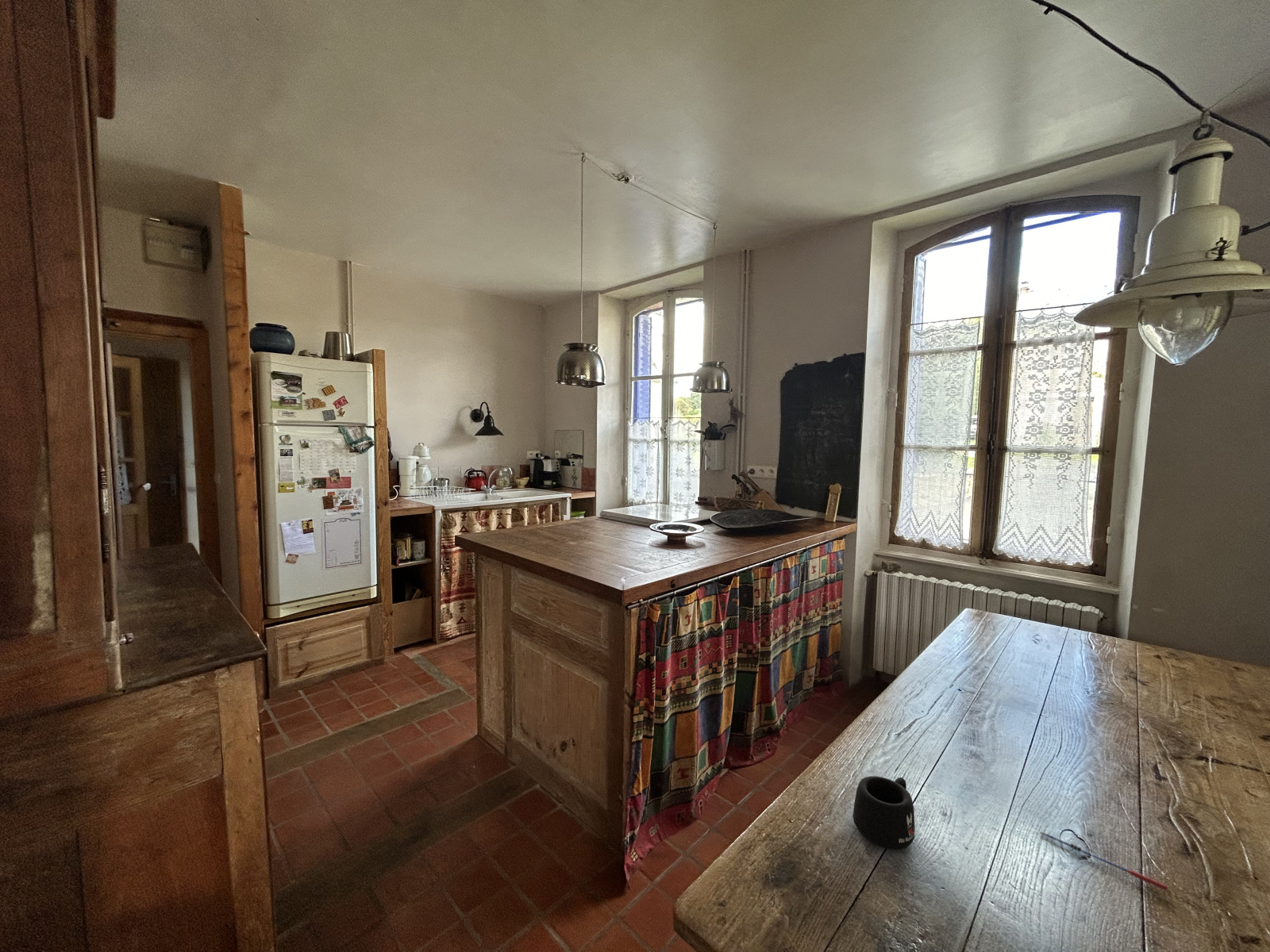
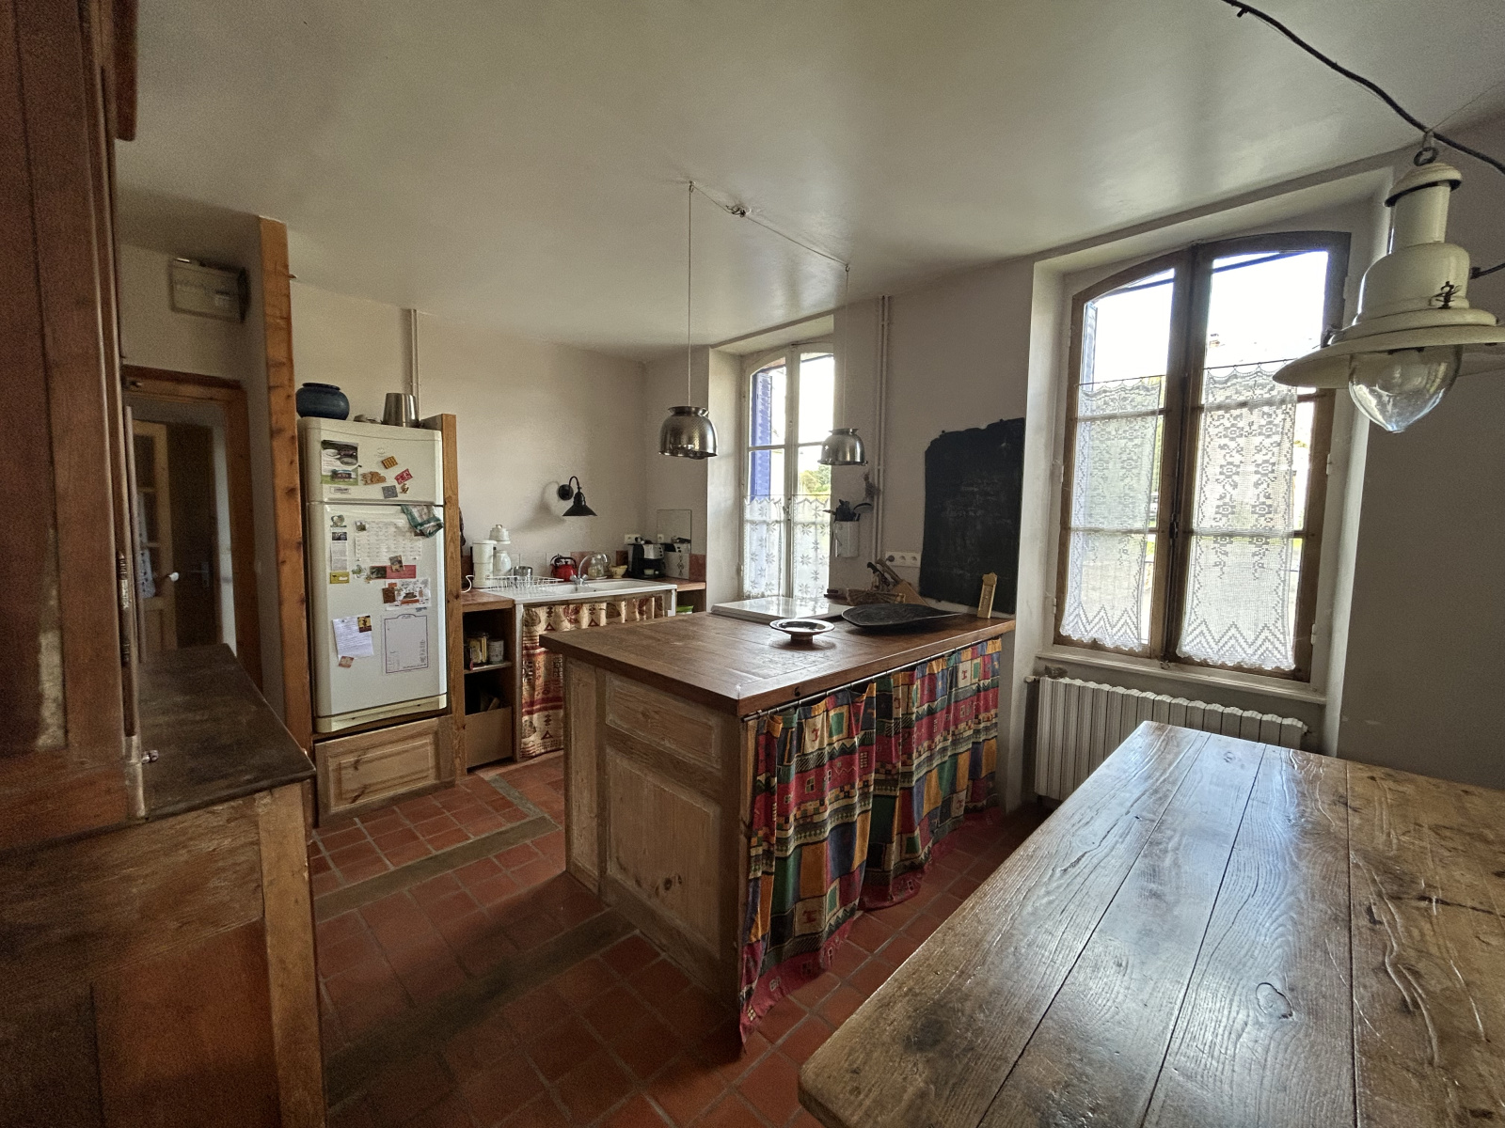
- pen (1099, 858)
- mug (888, 806)
